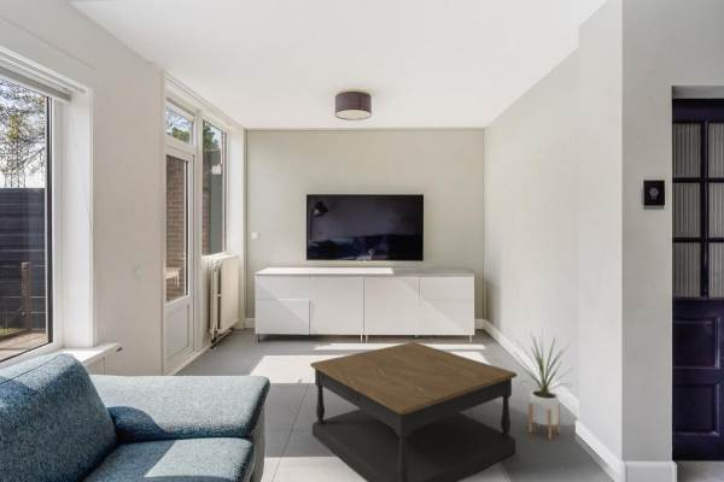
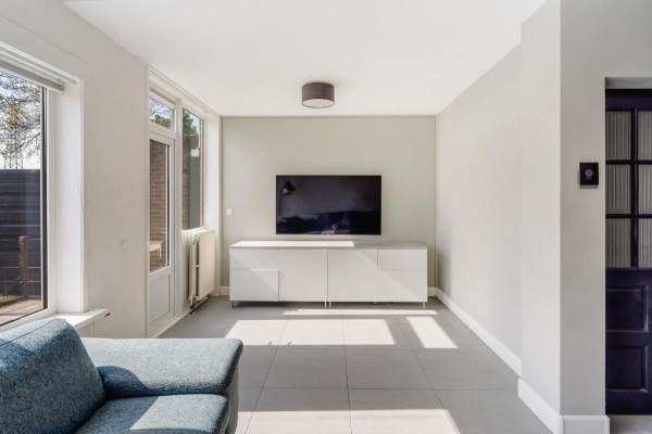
- house plant (545, 382)
- coffee table (409, 405)
